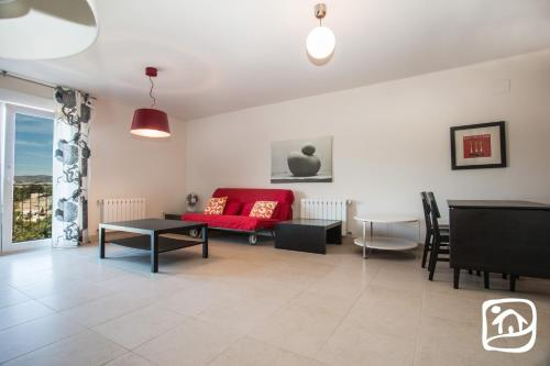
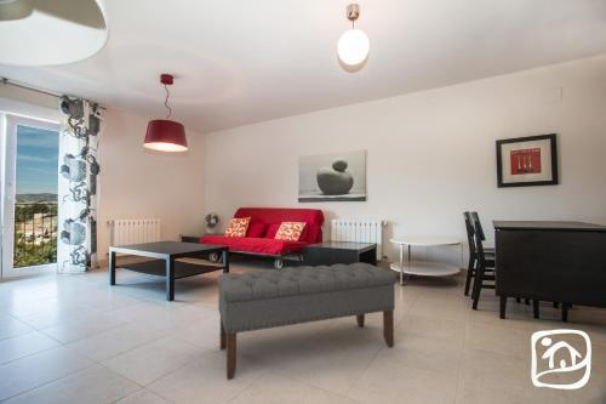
+ bench (307, 308)
